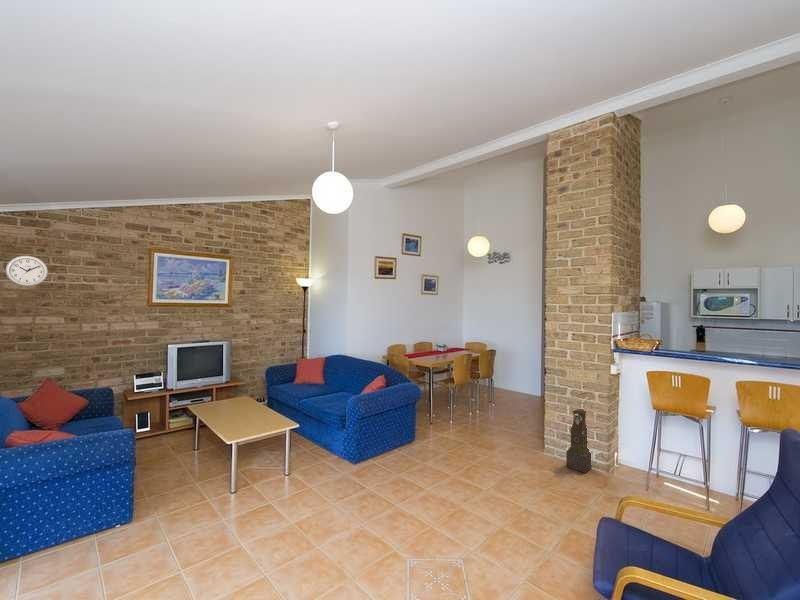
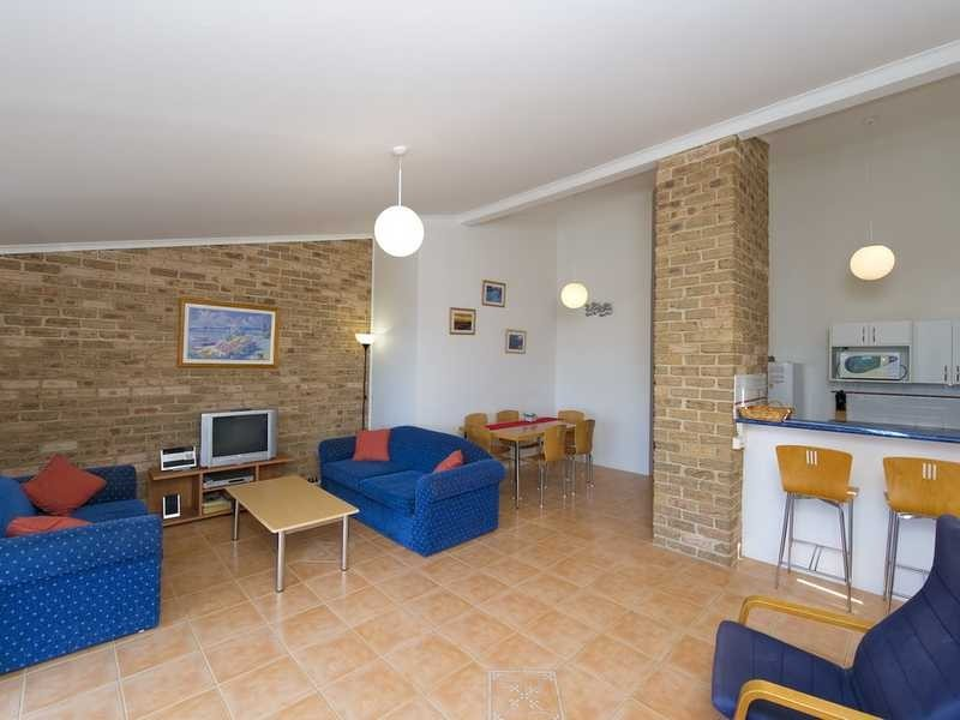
- wall clock (27, 271)
- clock tower (579, 438)
